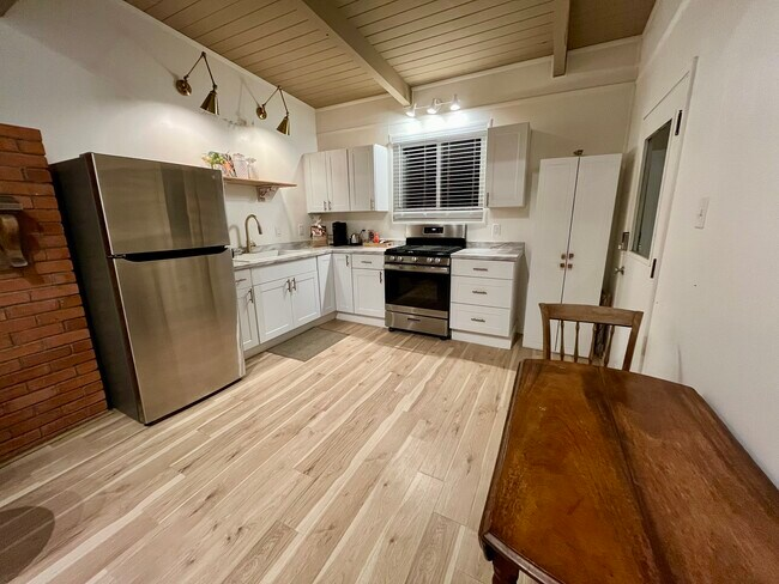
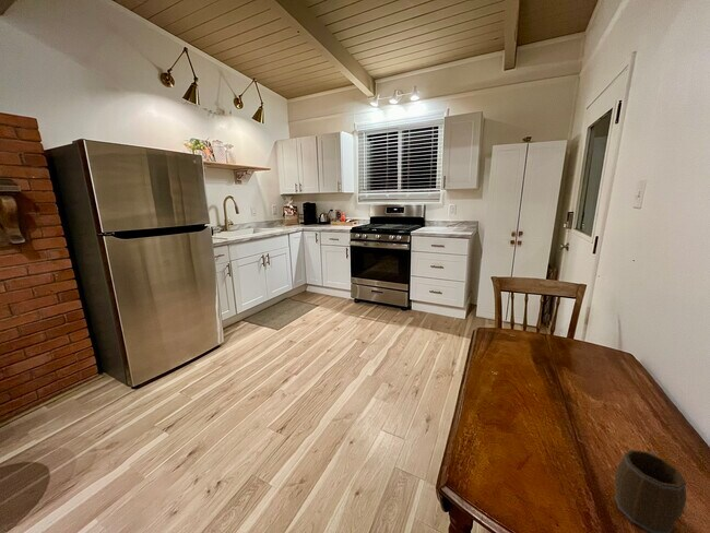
+ mug (648, 482)
